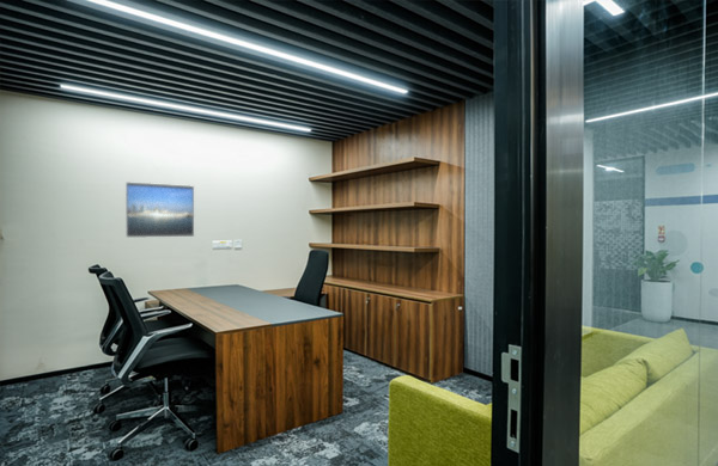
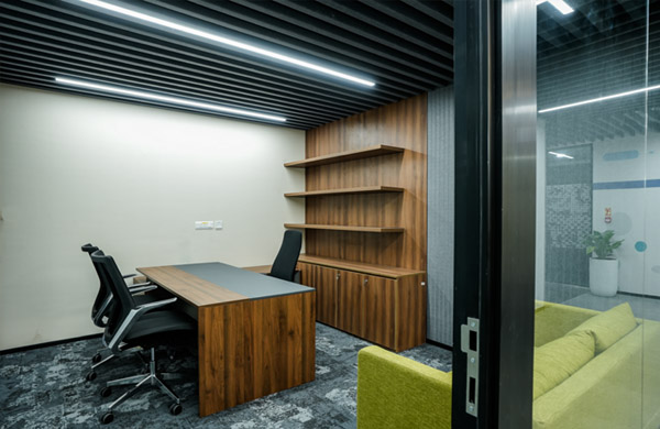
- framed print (160, 210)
